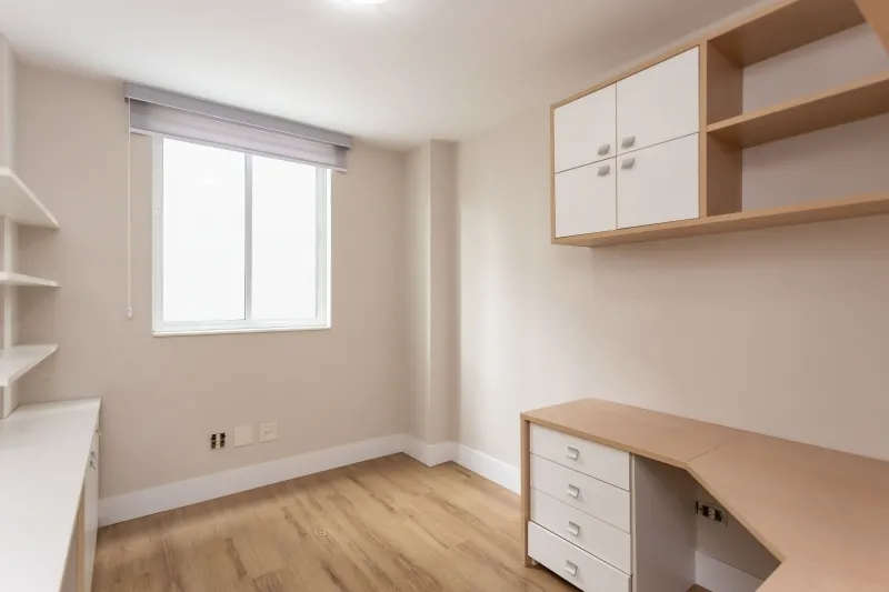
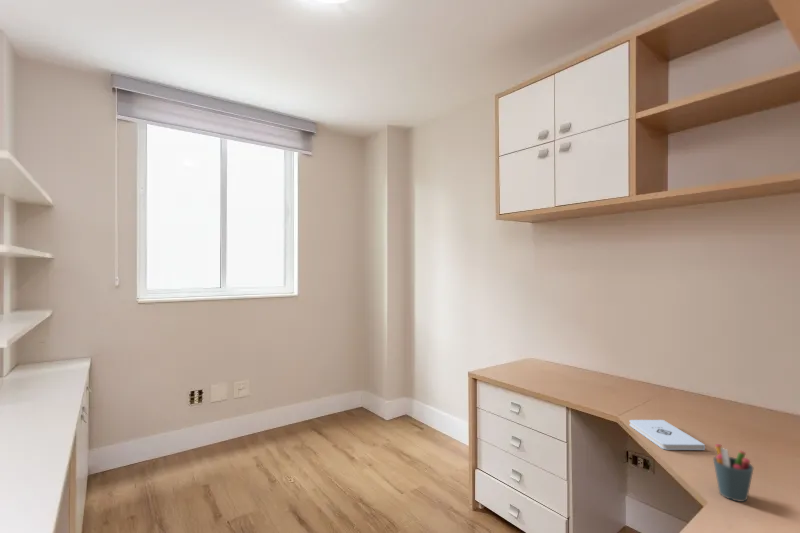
+ pen holder (732, 470)
+ notepad (663, 433)
